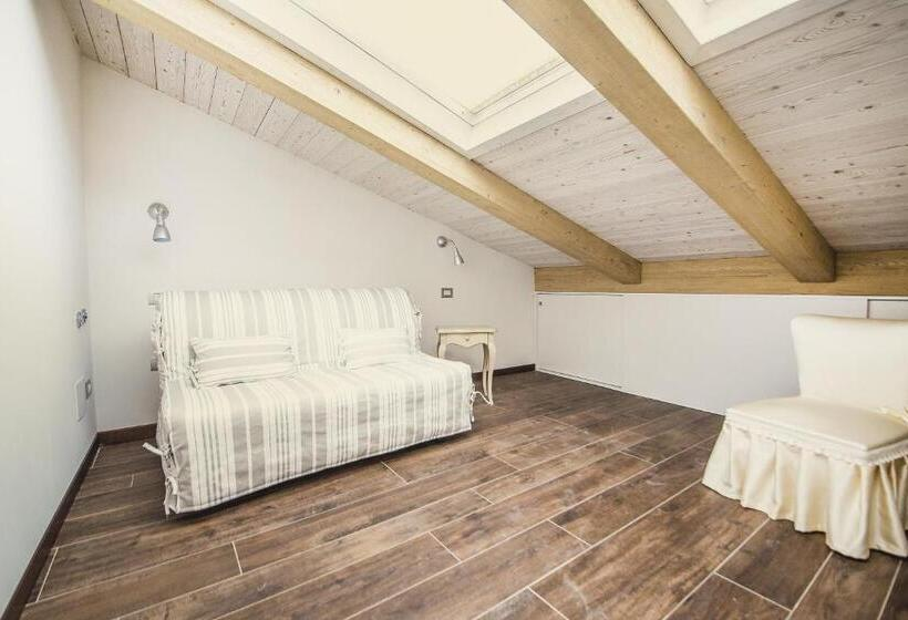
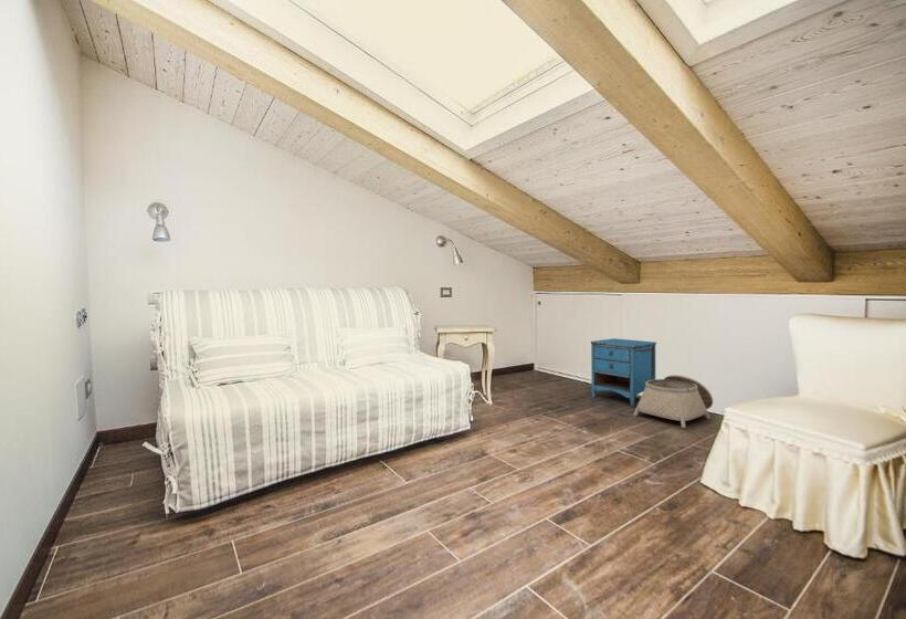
+ basket (676, 396)
+ nightstand (622, 370)
